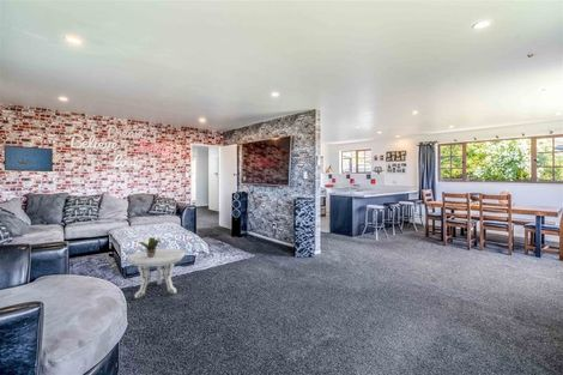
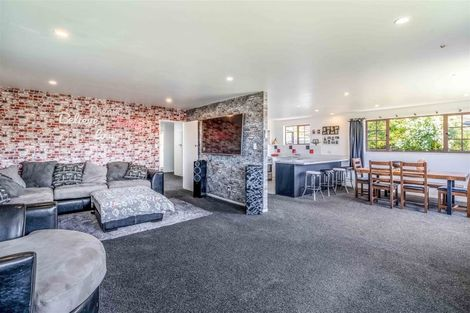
- potted plant (151, 246)
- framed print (29, 158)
- side table (157, 272)
